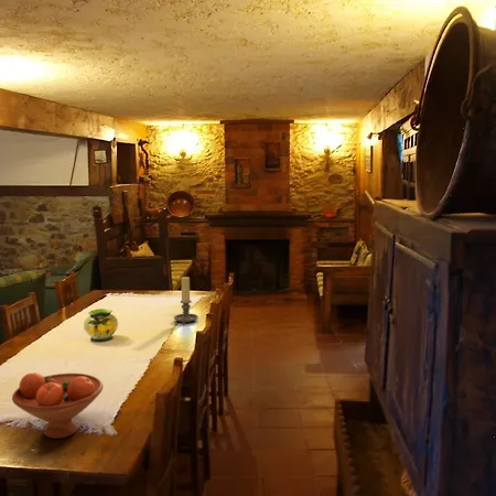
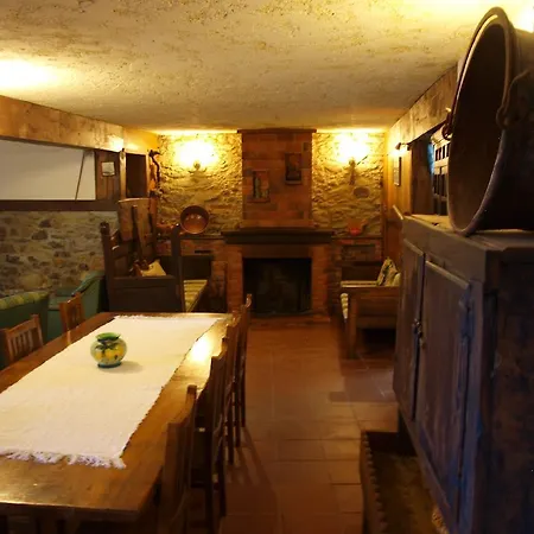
- candle holder (185, 299)
- fruit bowl (58, 401)
